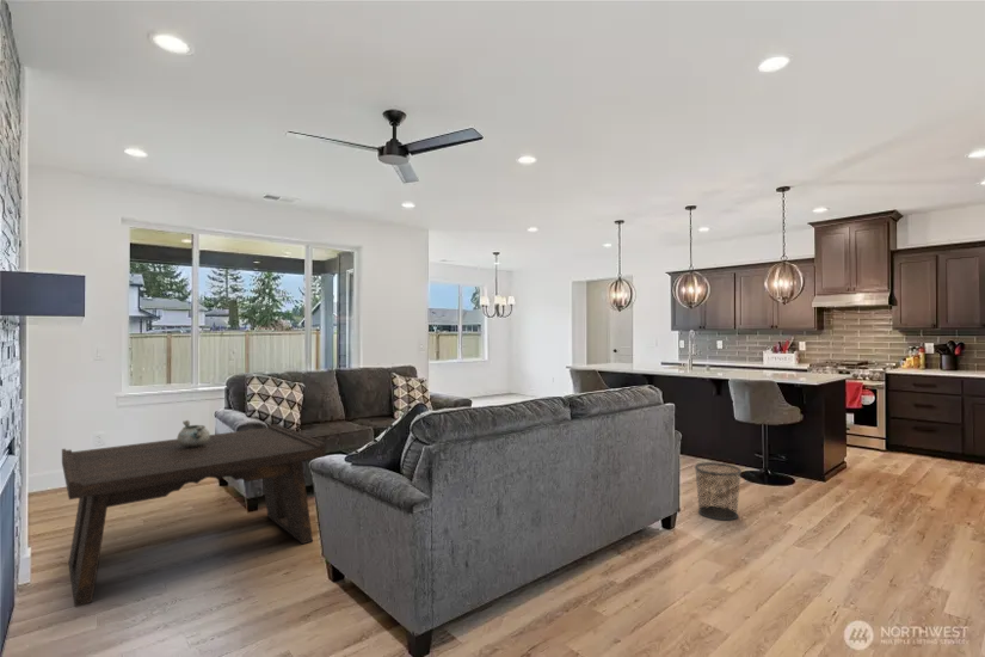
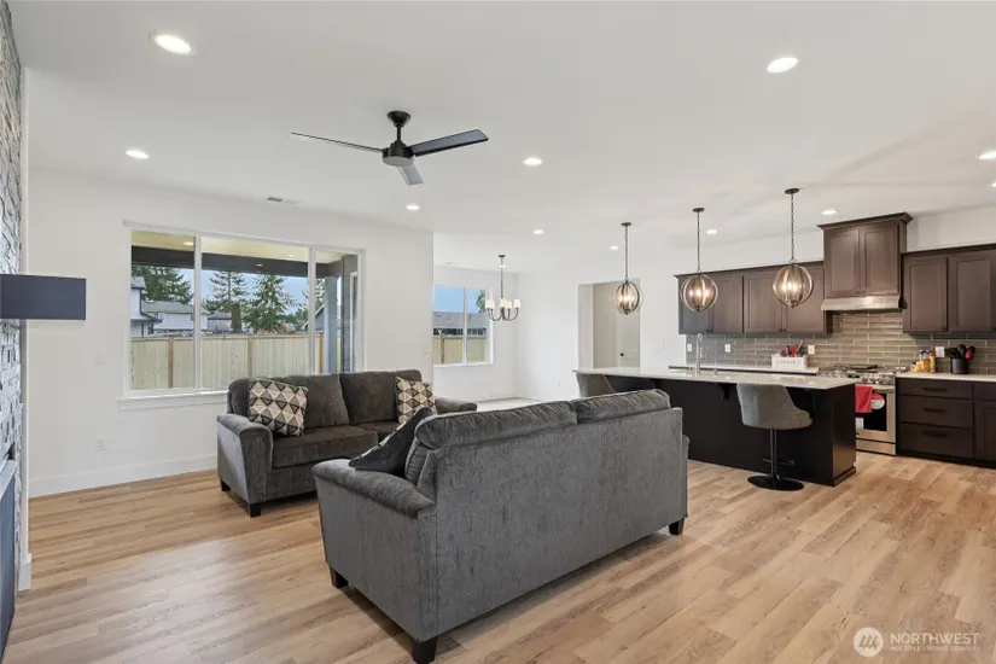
- waste bin (718, 490)
- coffee table (196, 483)
- decorative bowl (193, 434)
